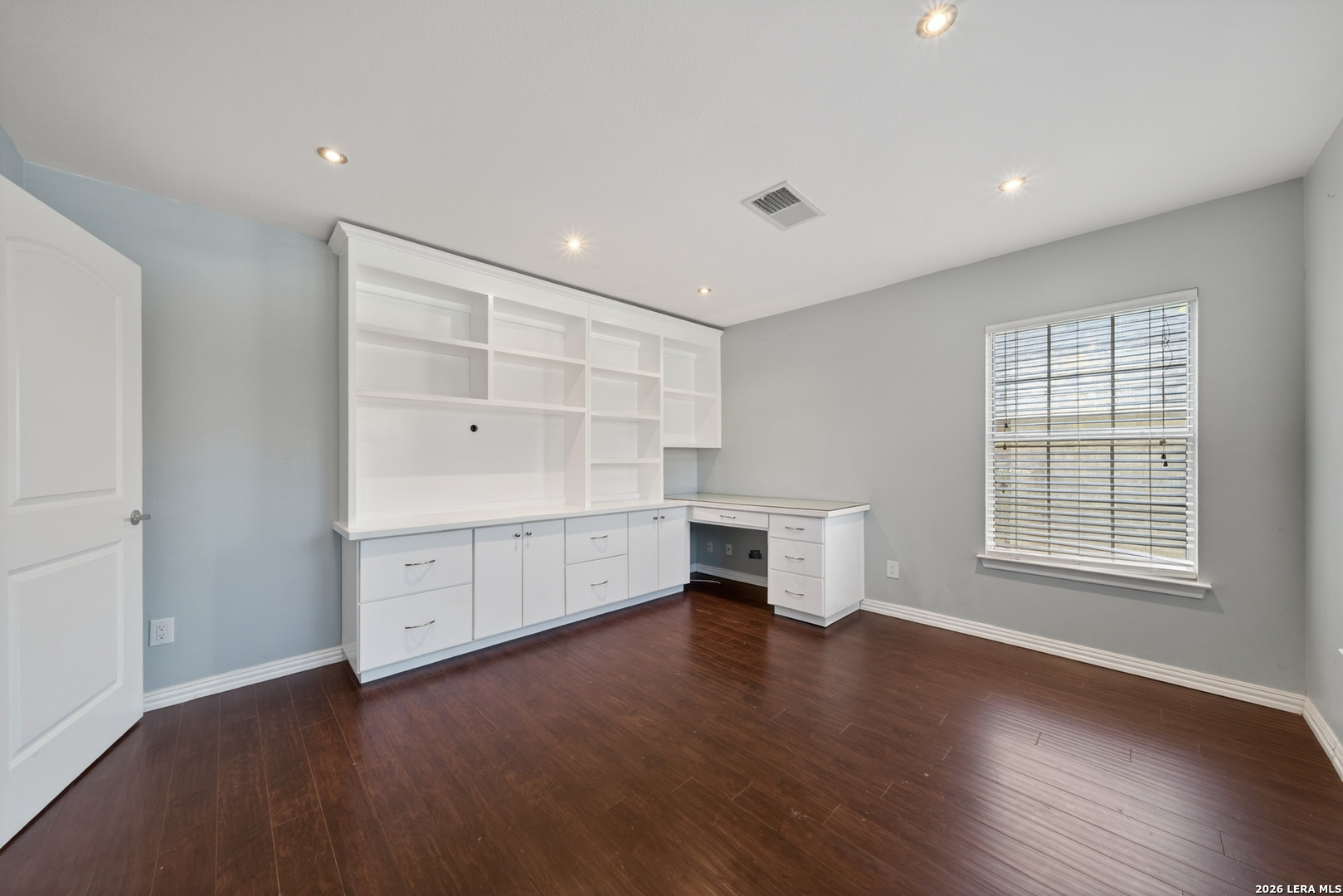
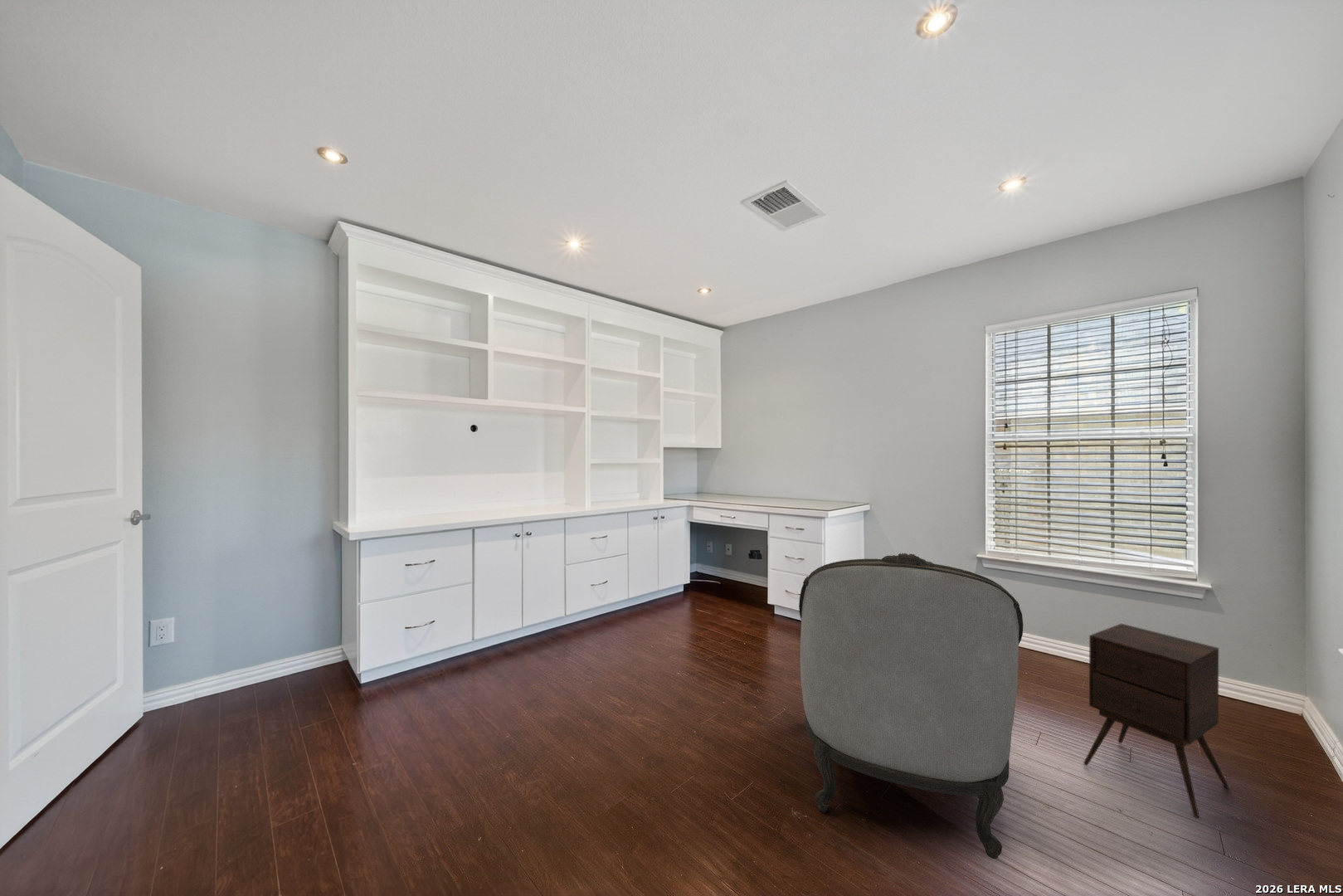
+ side table (1153, 709)
+ armchair (903, 656)
